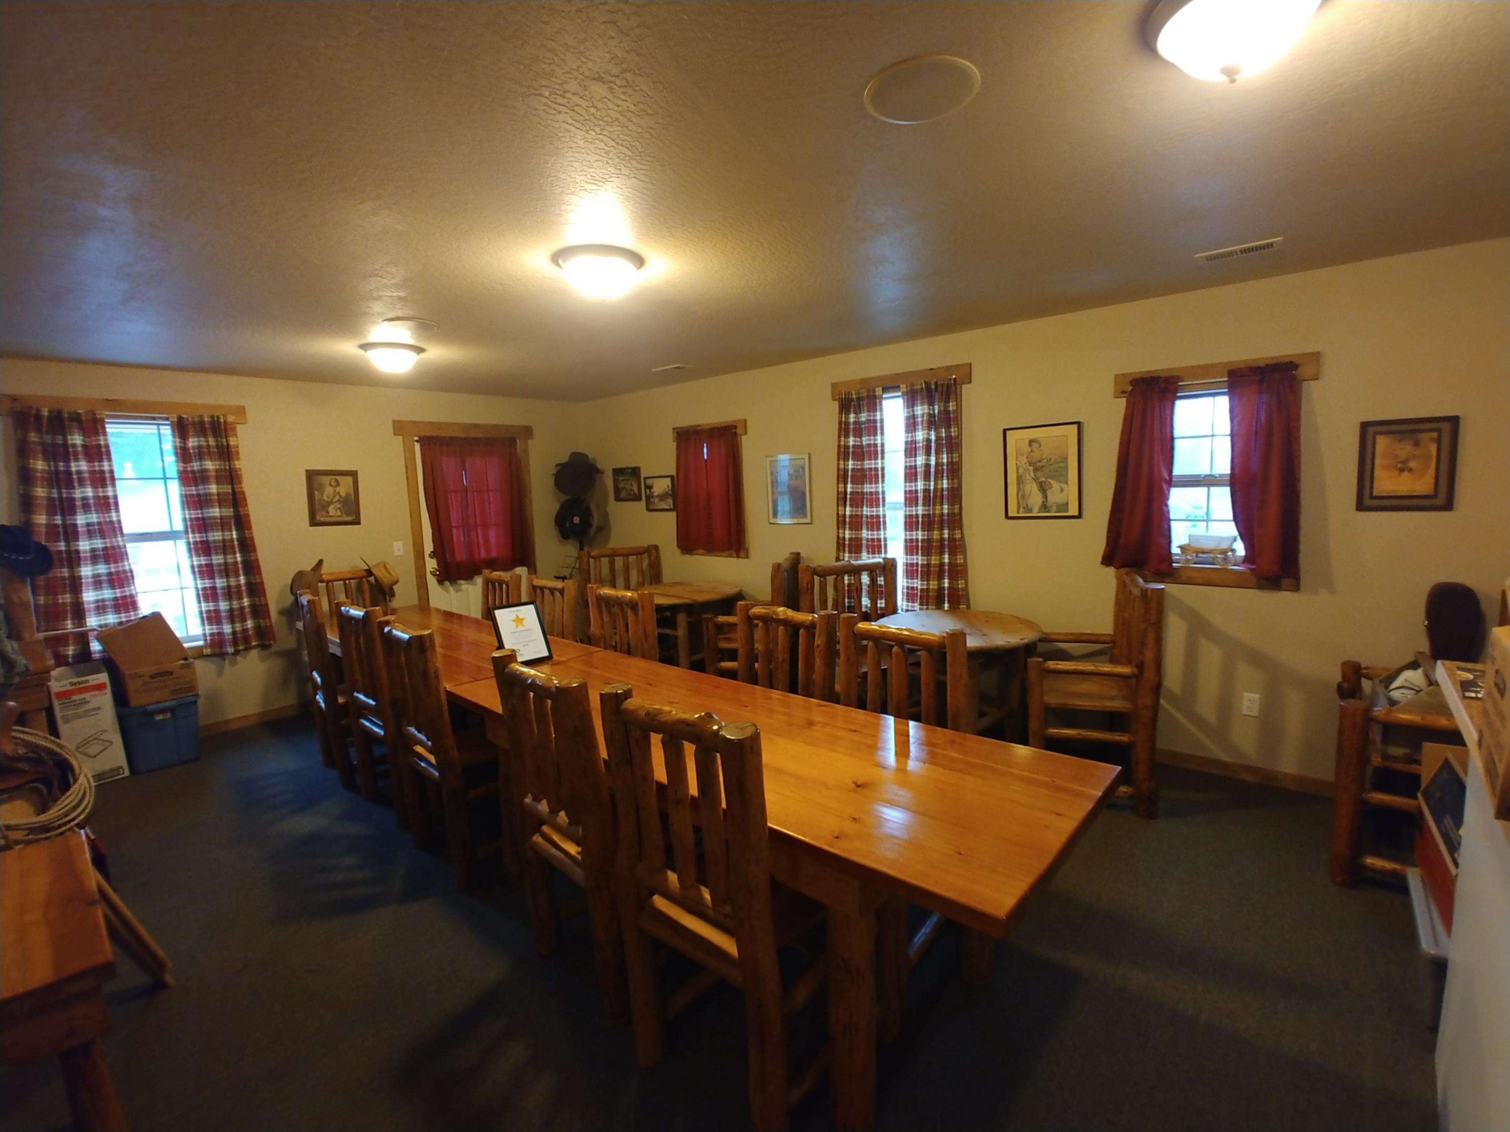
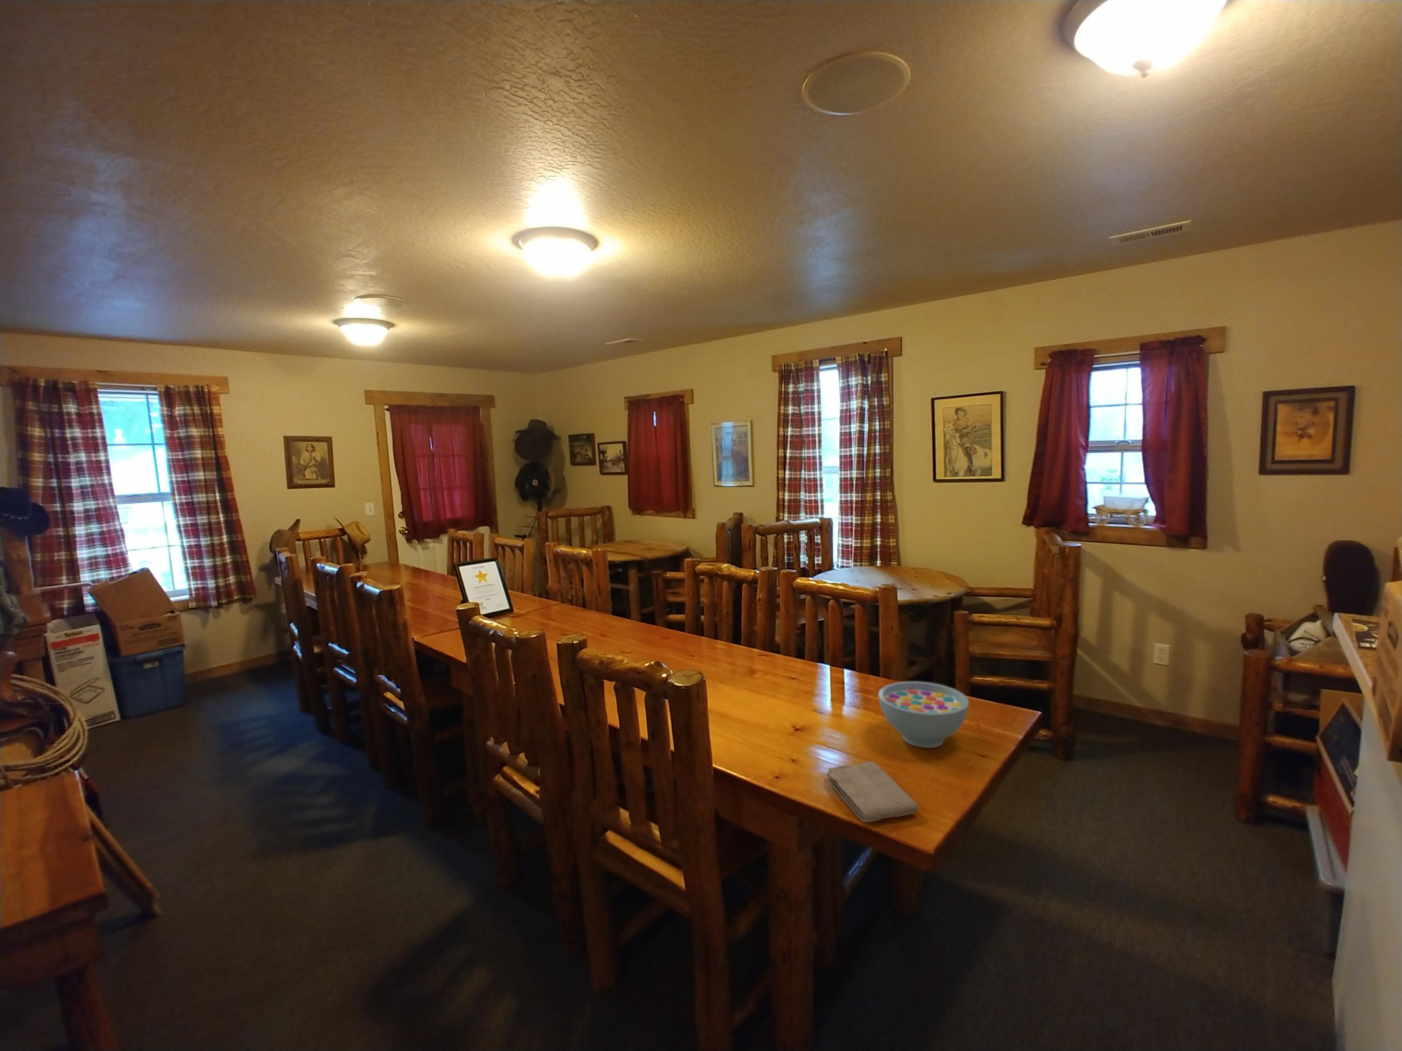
+ bowl (923, 718)
+ washcloth (869, 788)
